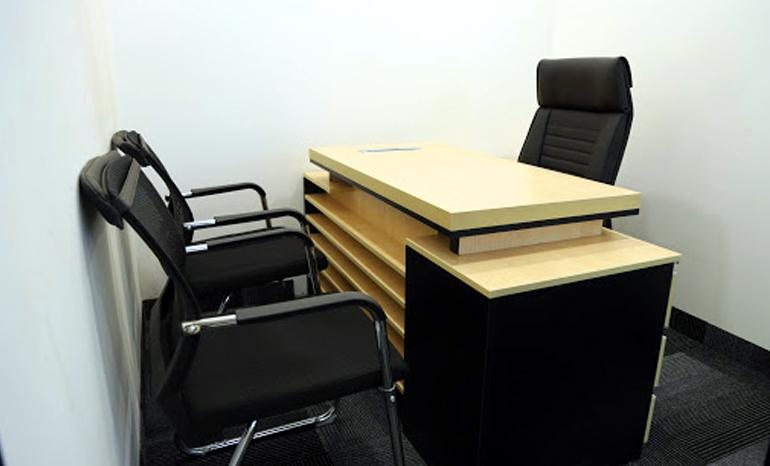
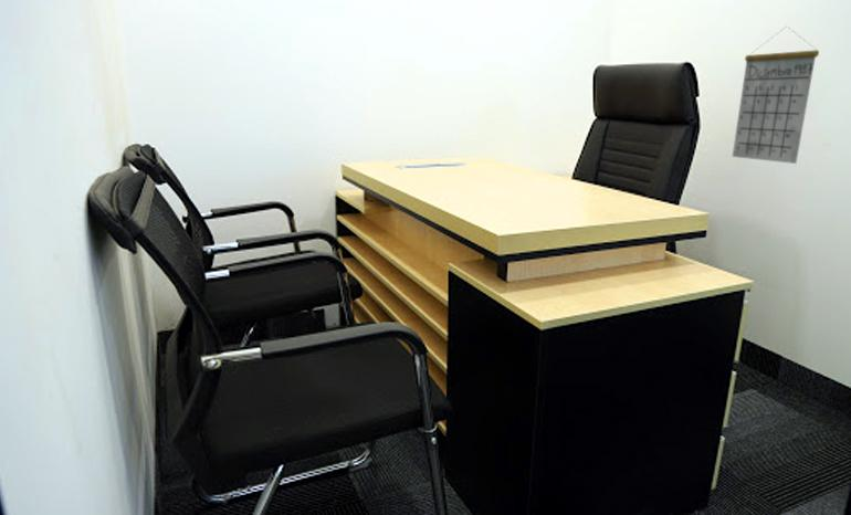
+ calendar (773, 94)
